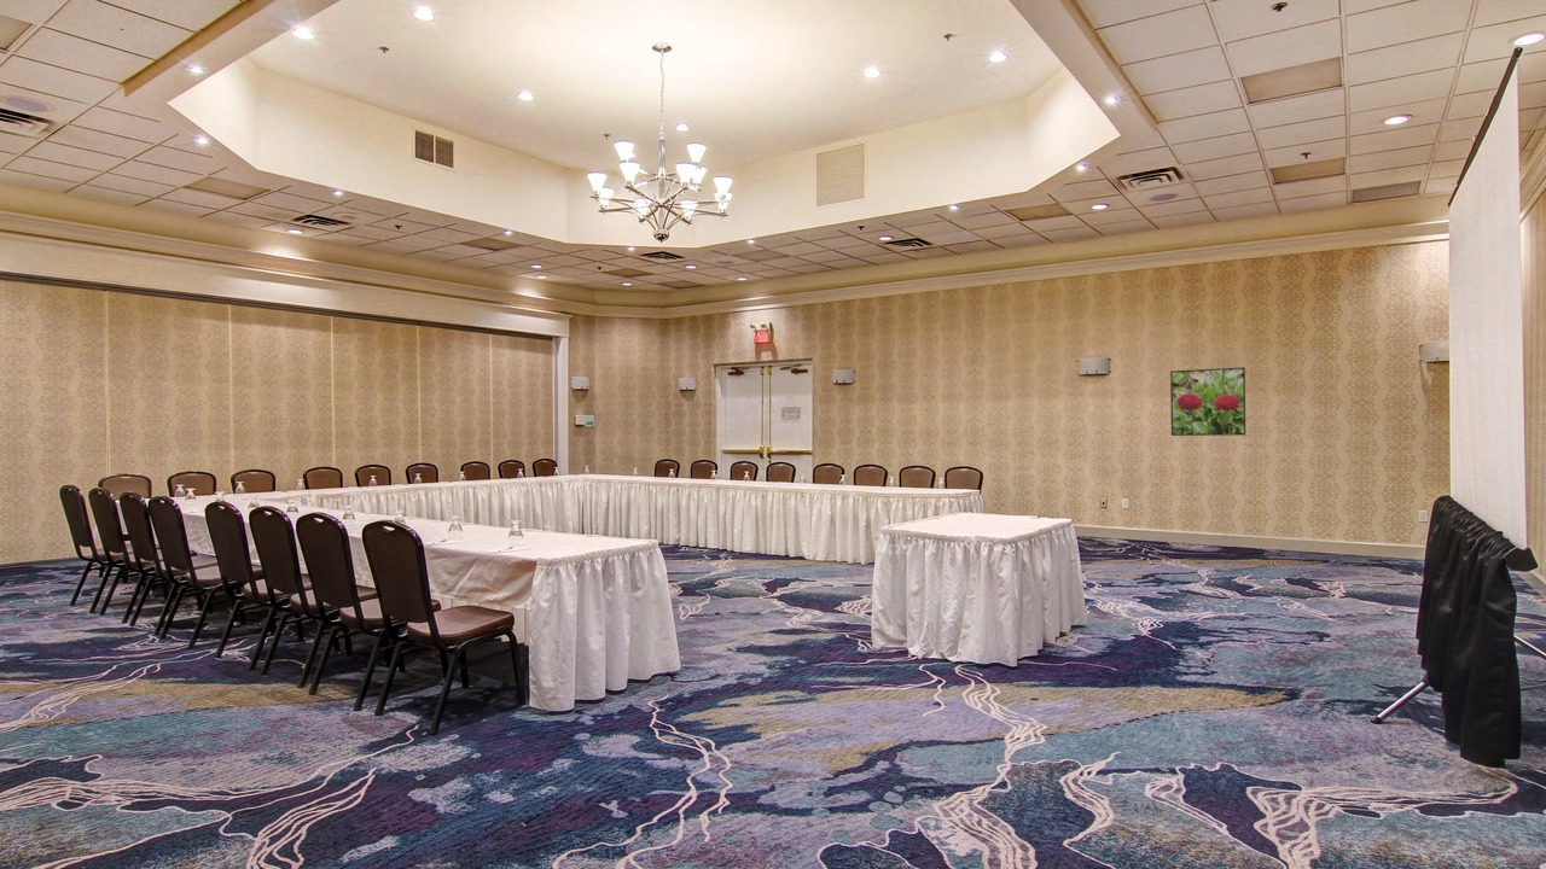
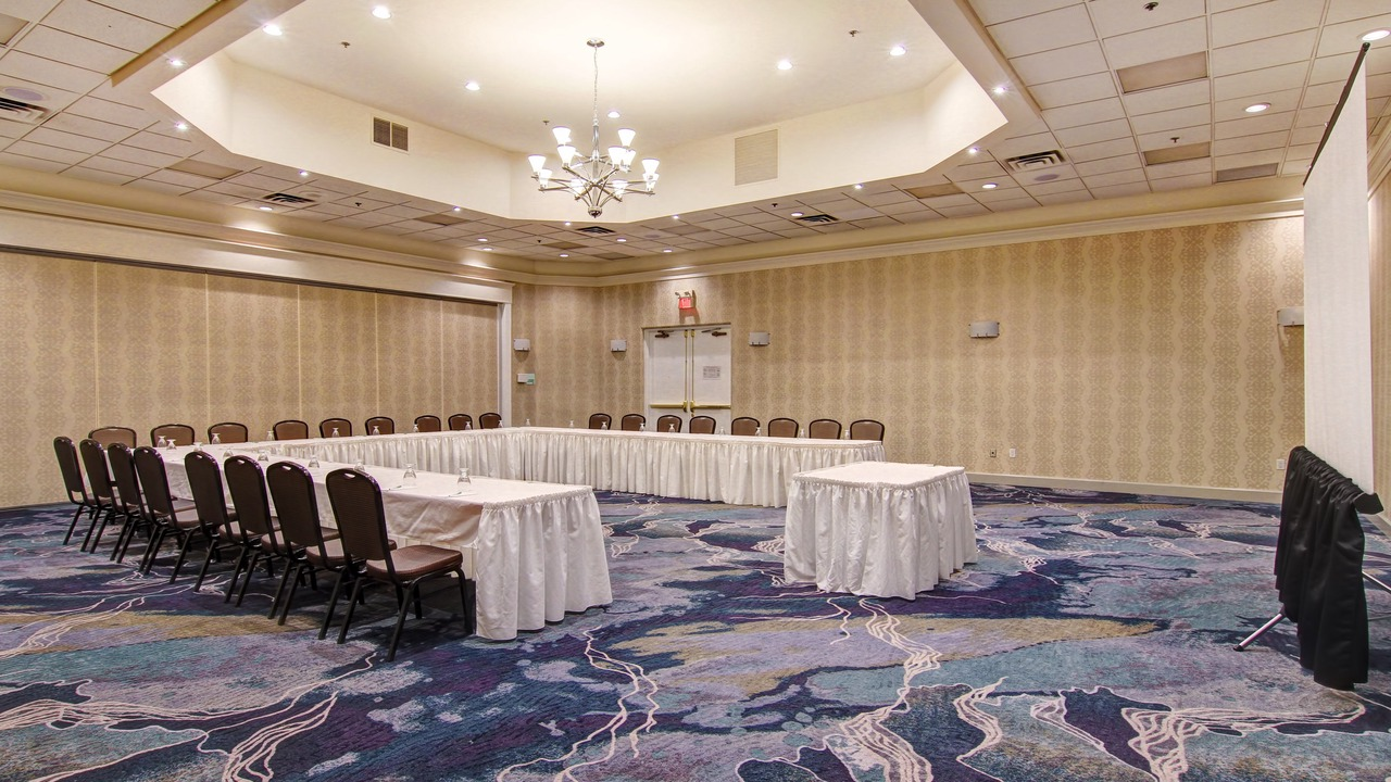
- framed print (1207, 402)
